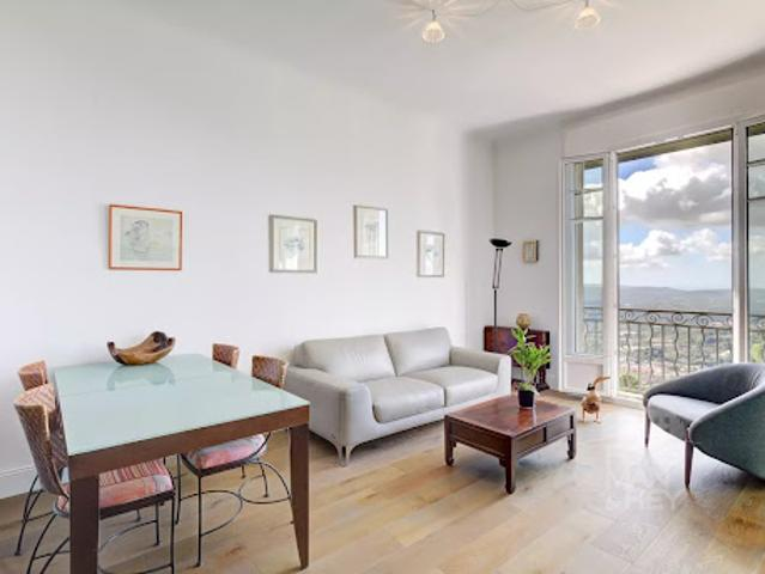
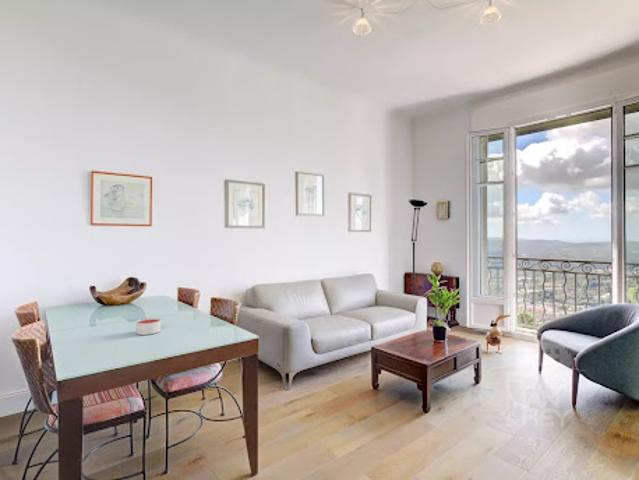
+ candle (148, 326)
